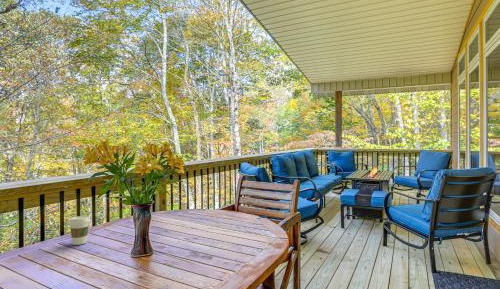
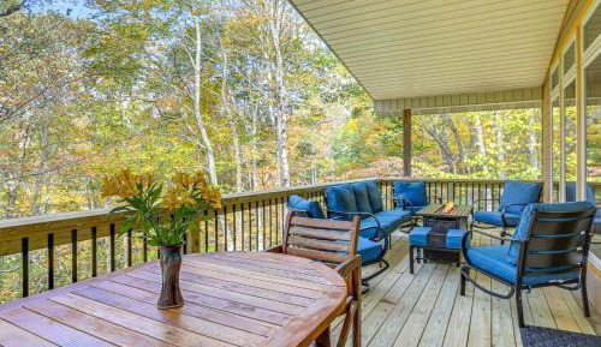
- coffee cup (79, 230)
